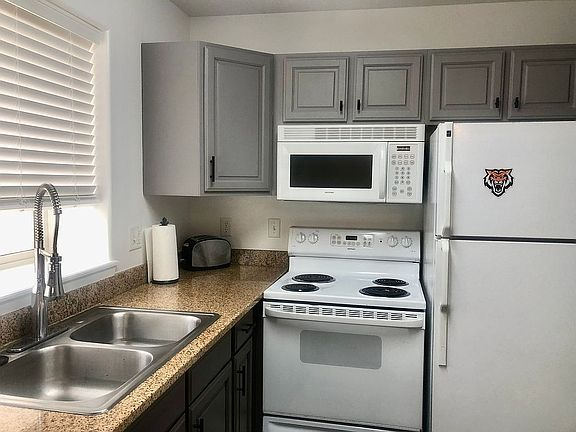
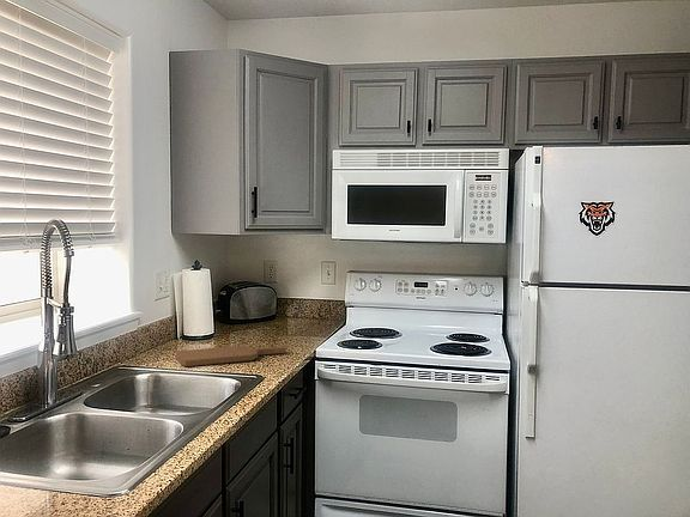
+ cutting board (234, 353)
